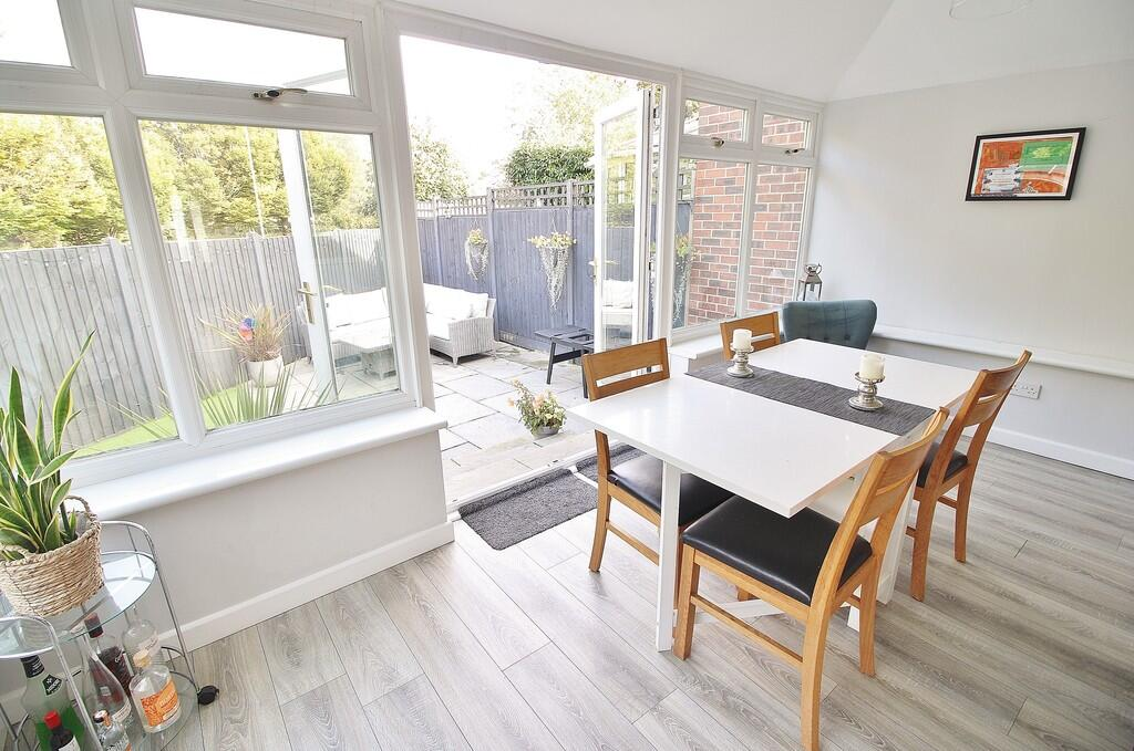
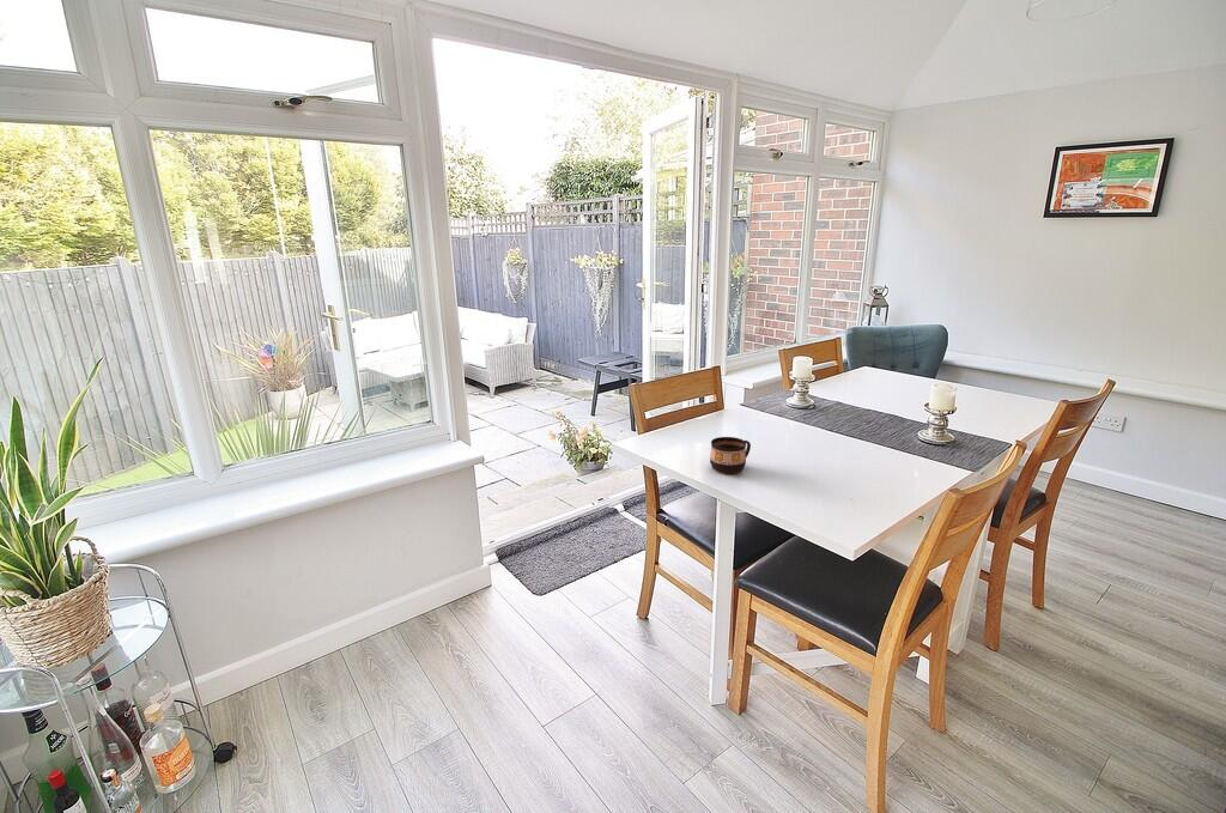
+ cup (729, 455)
